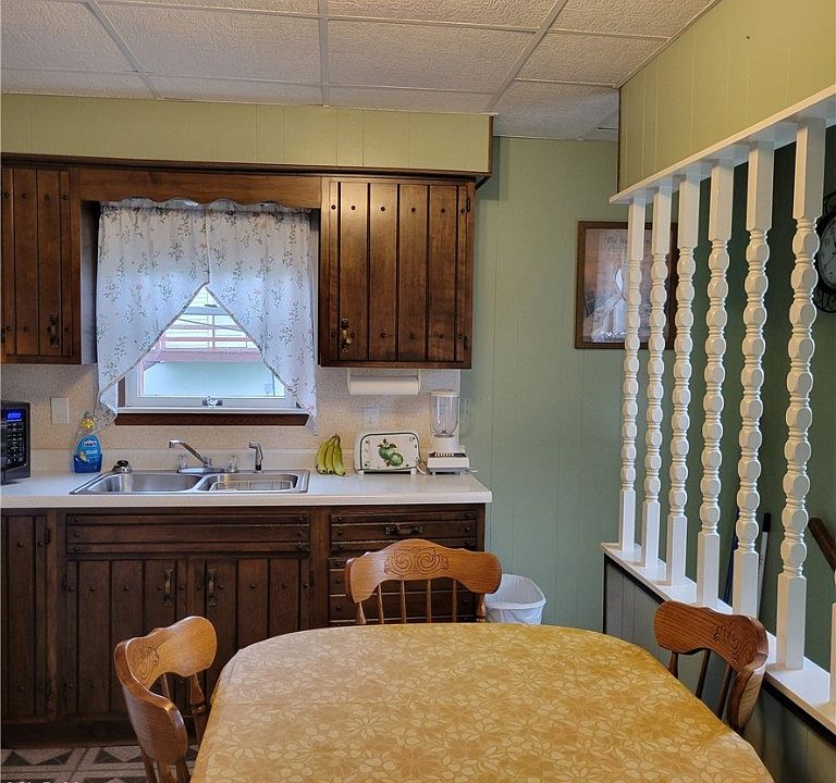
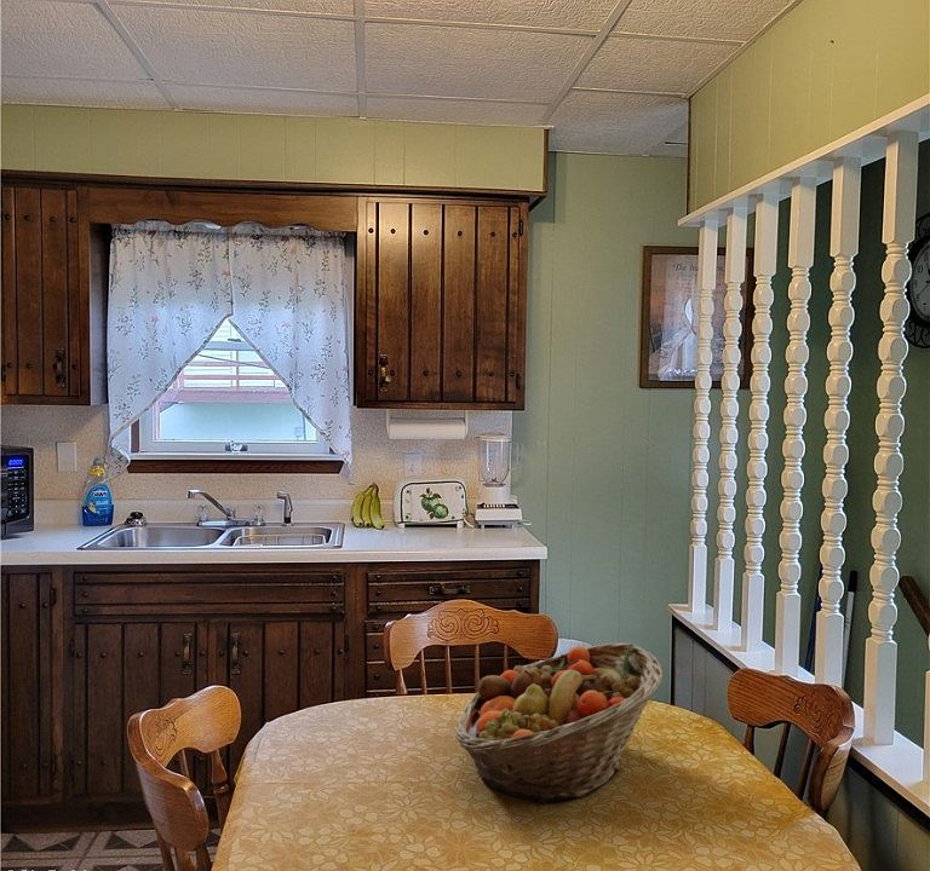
+ fruit basket (558, 710)
